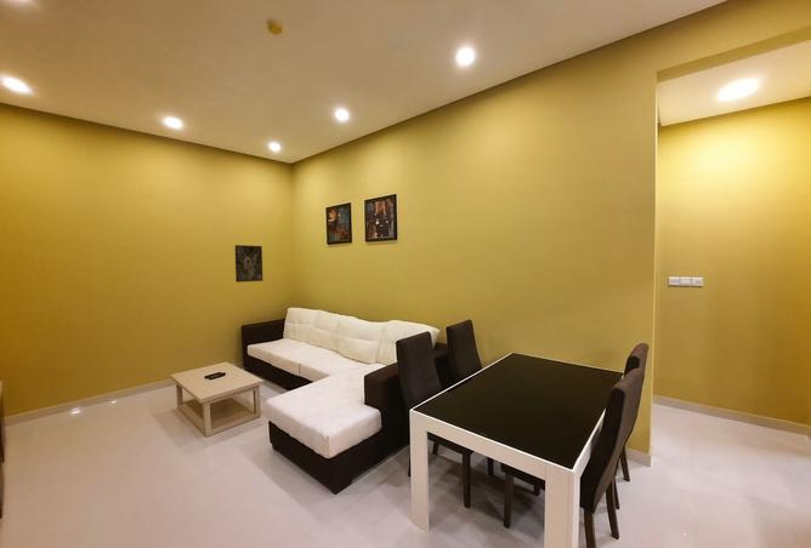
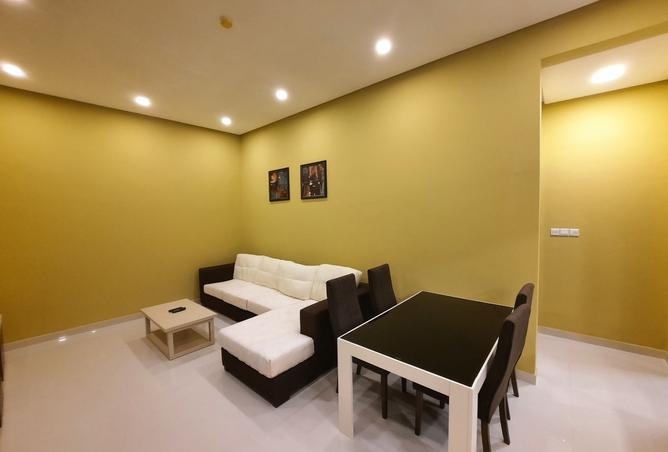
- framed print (249, 263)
